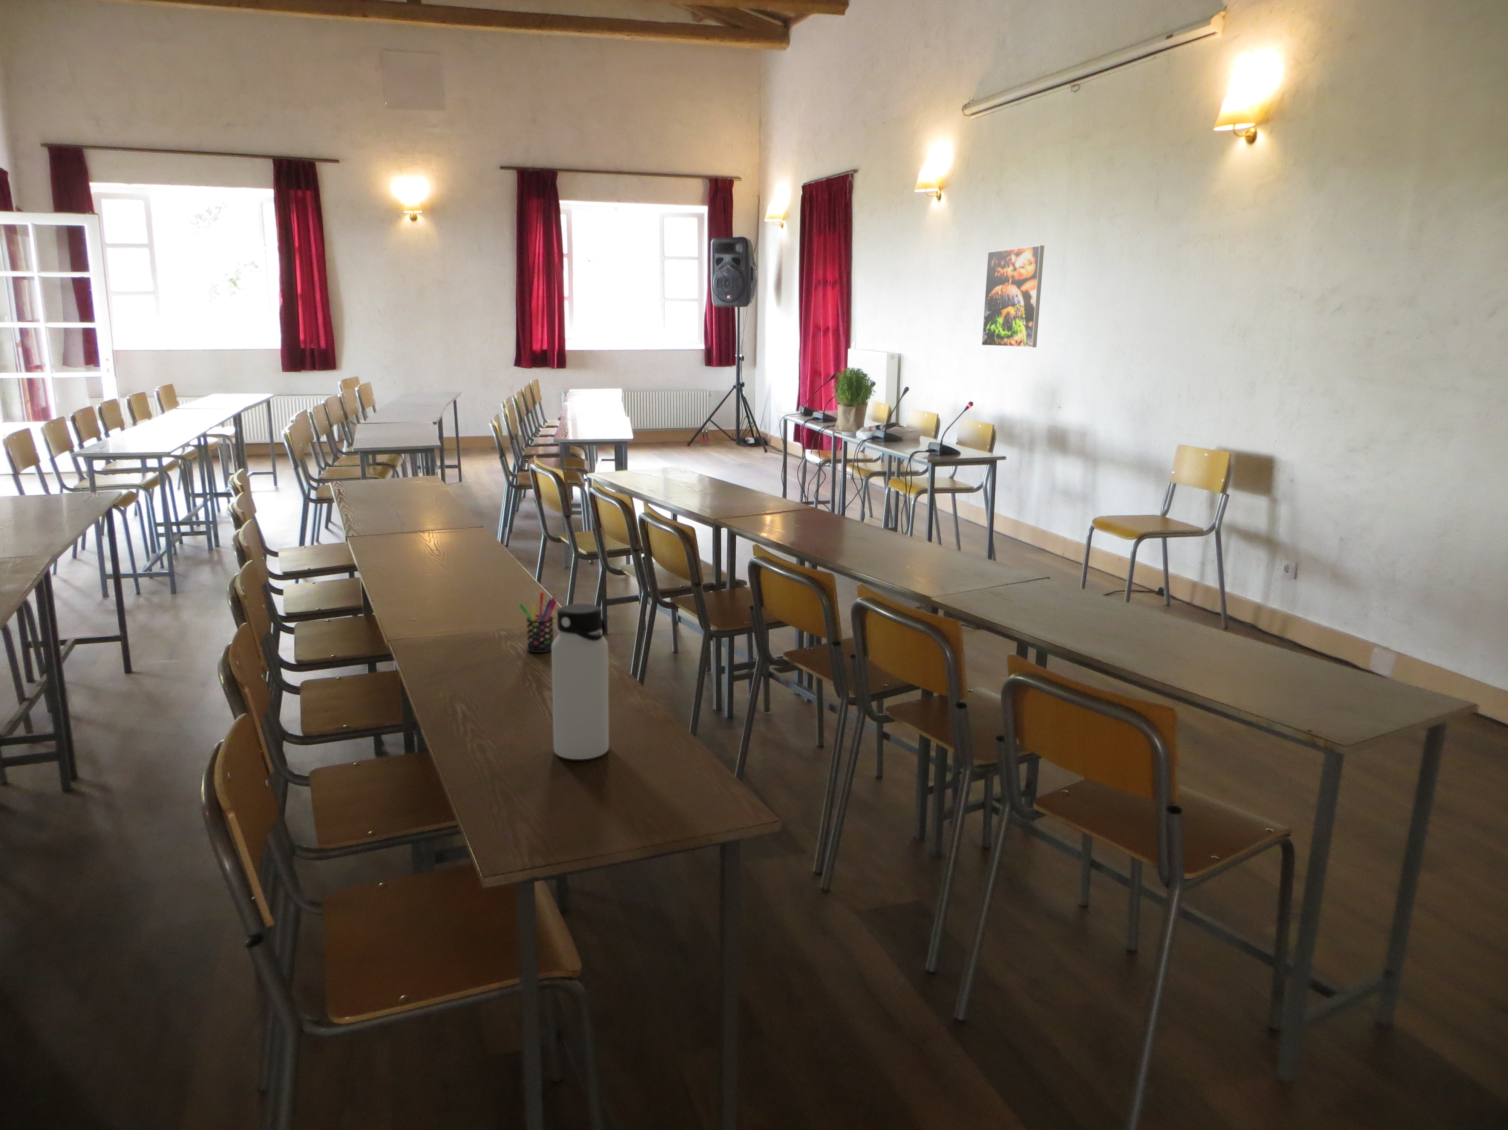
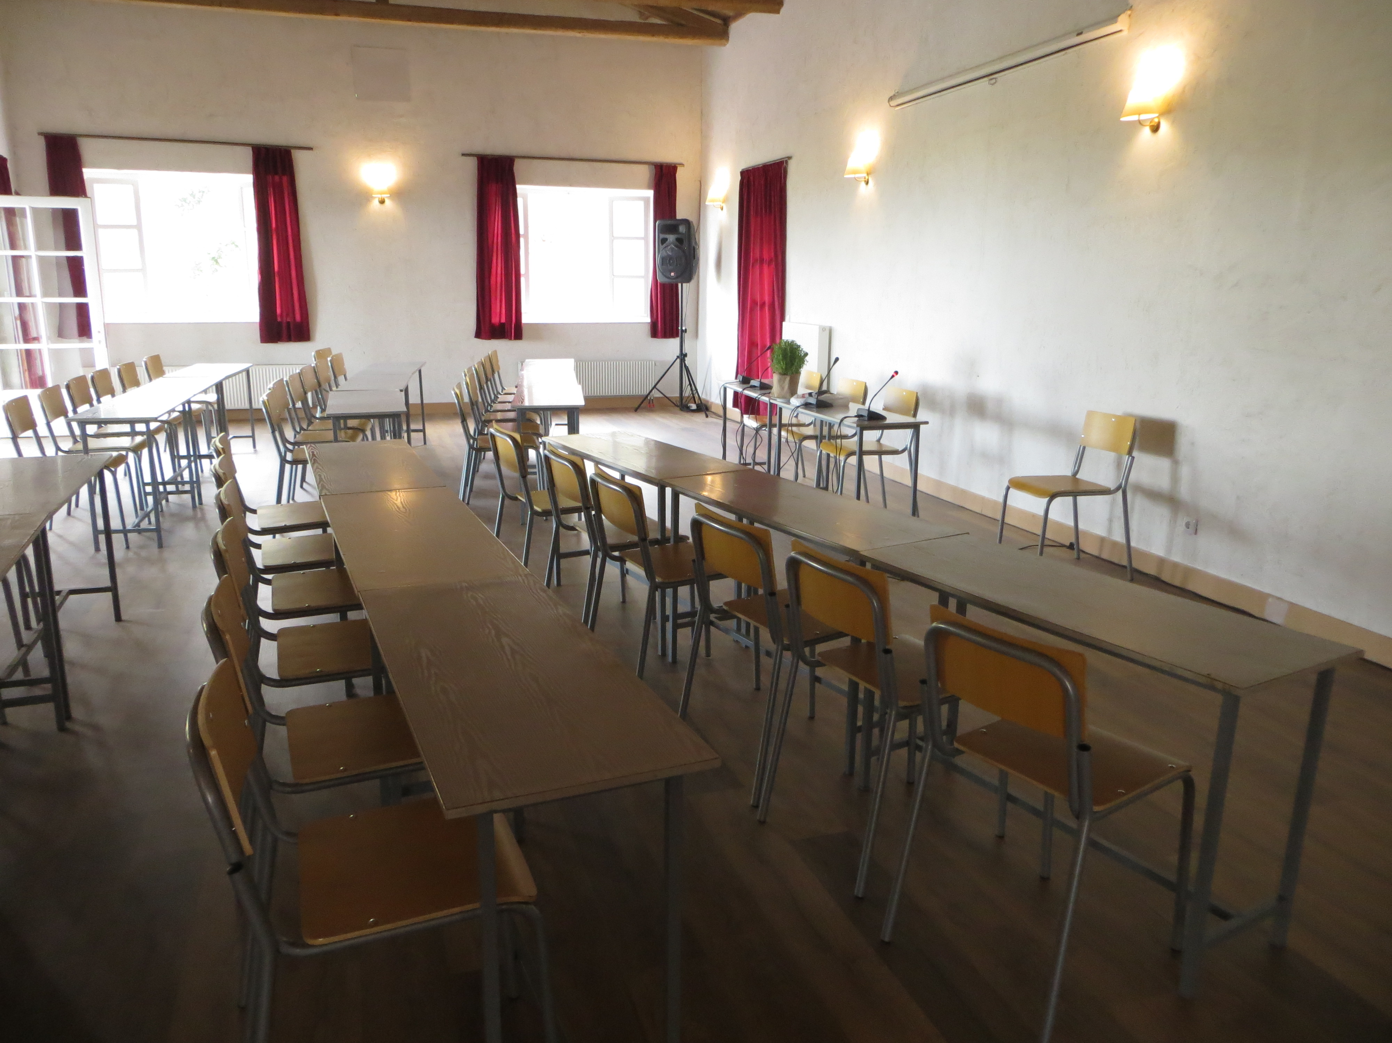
- pen holder (537, 622)
- water bottle (581, 679)
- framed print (1012, 298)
